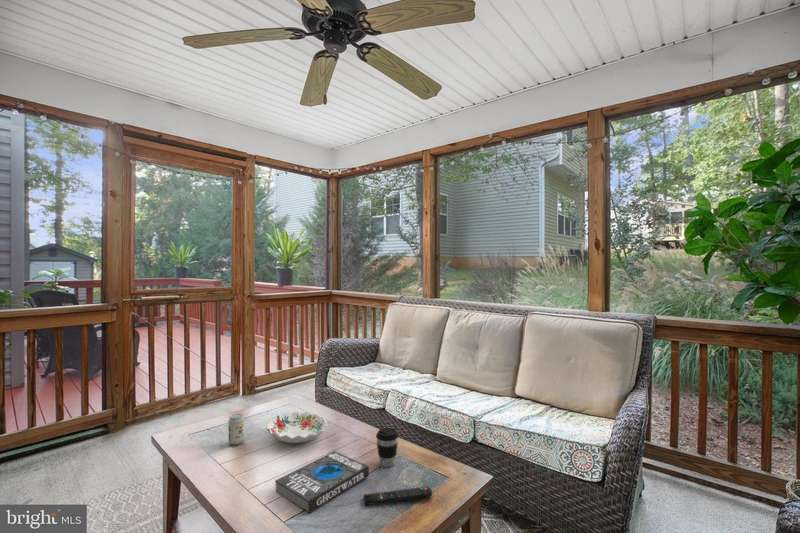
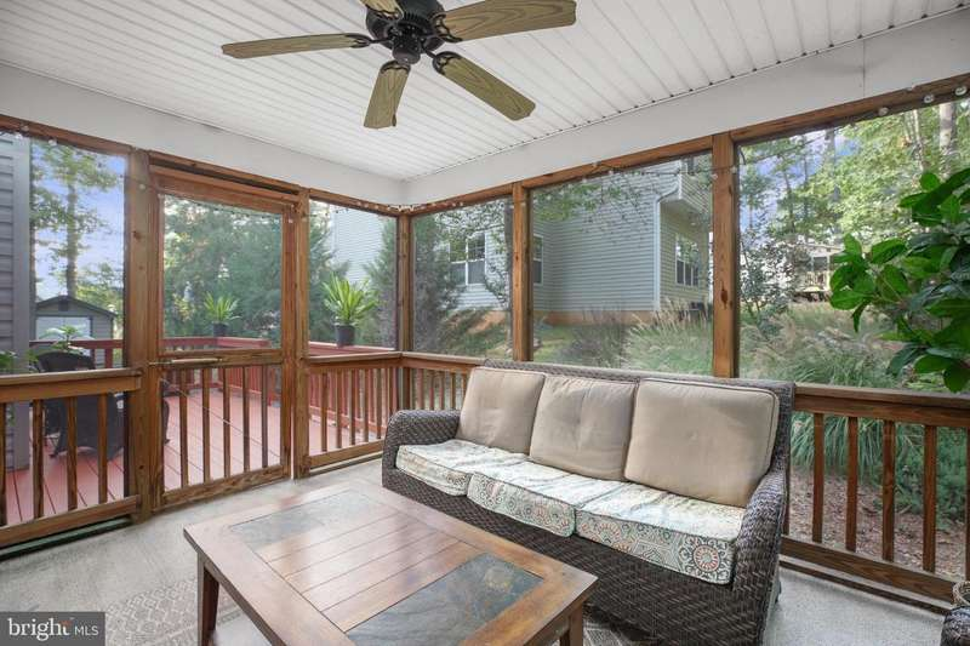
- beverage can (236, 429)
- book (323, 478)
- decorative bowl (297, 428)
- coffee cup (387, 447)
- remote control (398, 496)
